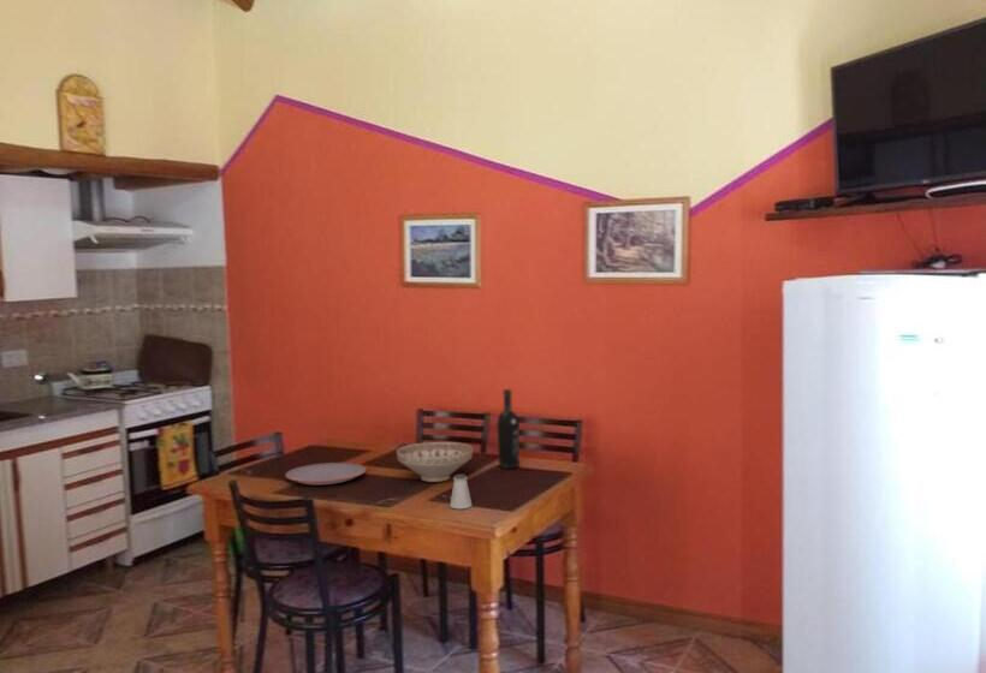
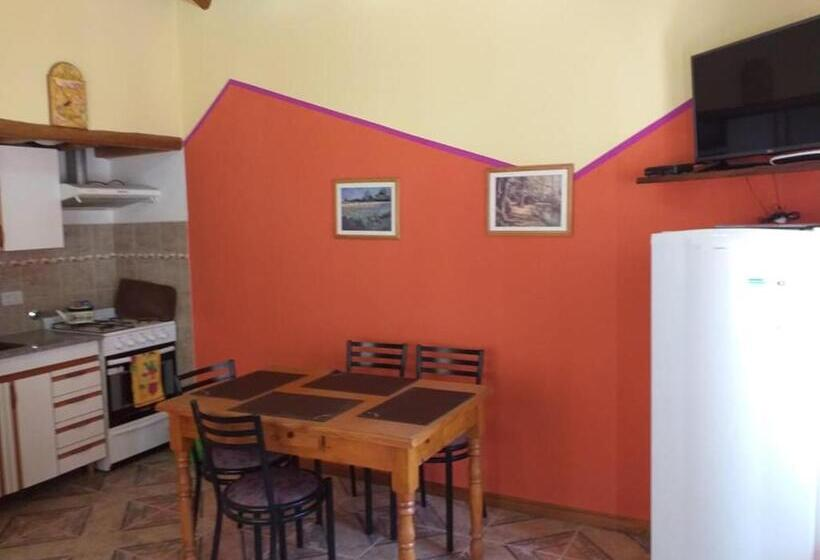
- wine bottle (507, 428)
- saltshaker (461, 490)
- decorative bowl (435, 463)
- plate (326, 474)
